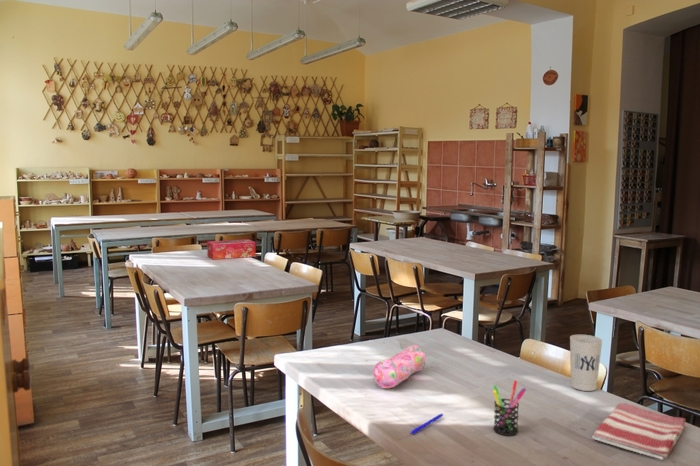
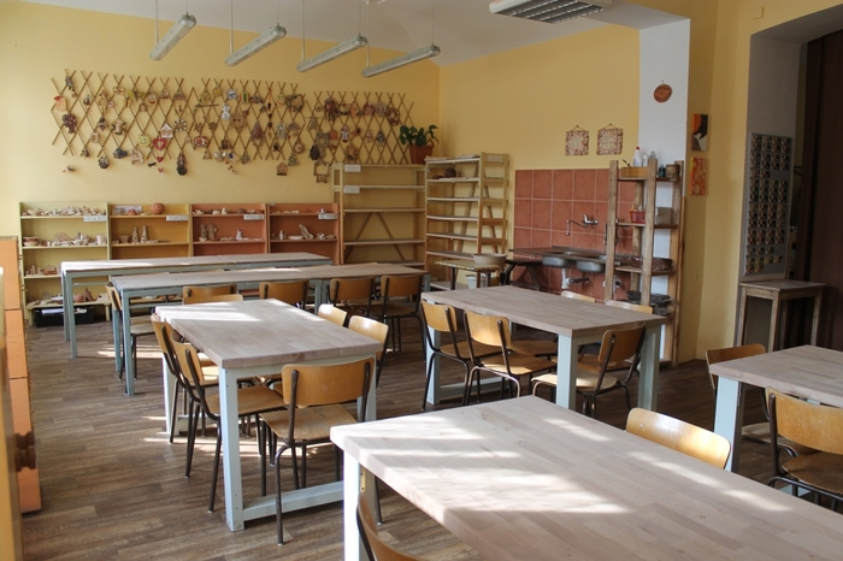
- dish towel (639, 428)
- pen holder (505, 405)
- tissue box (231, 249)
- cup (584, 362)
- pencil case (400, 365)
- pen (426, 424)
